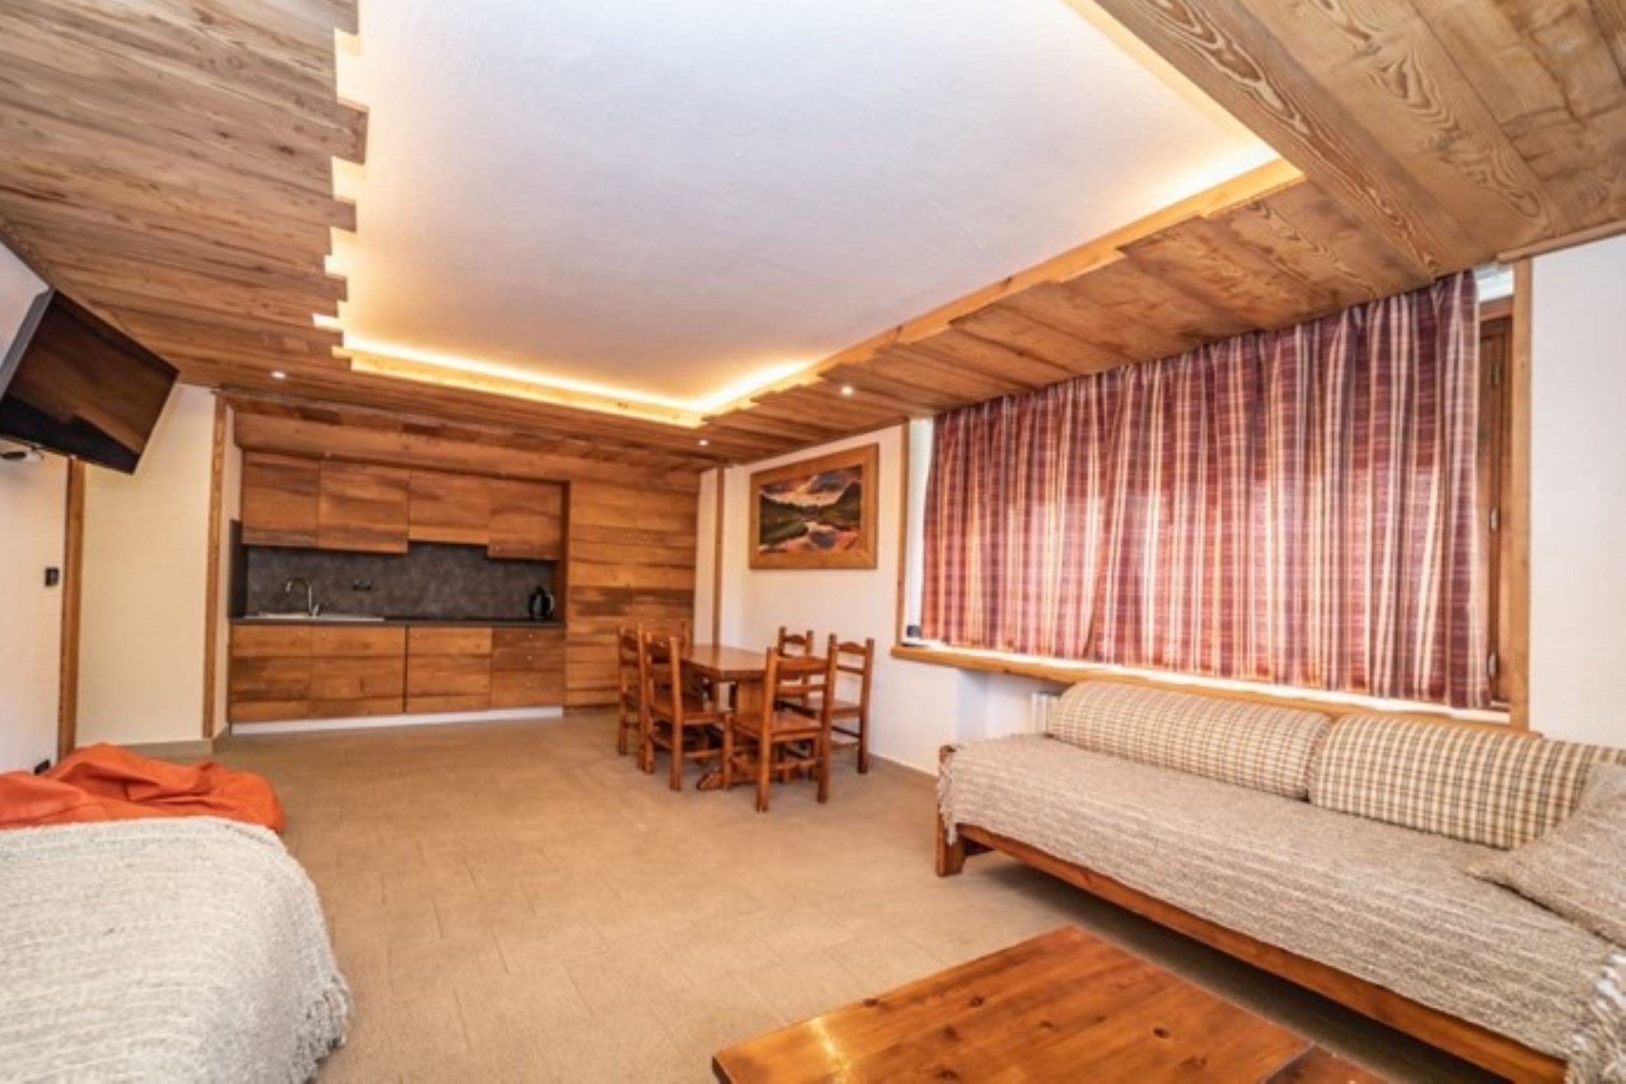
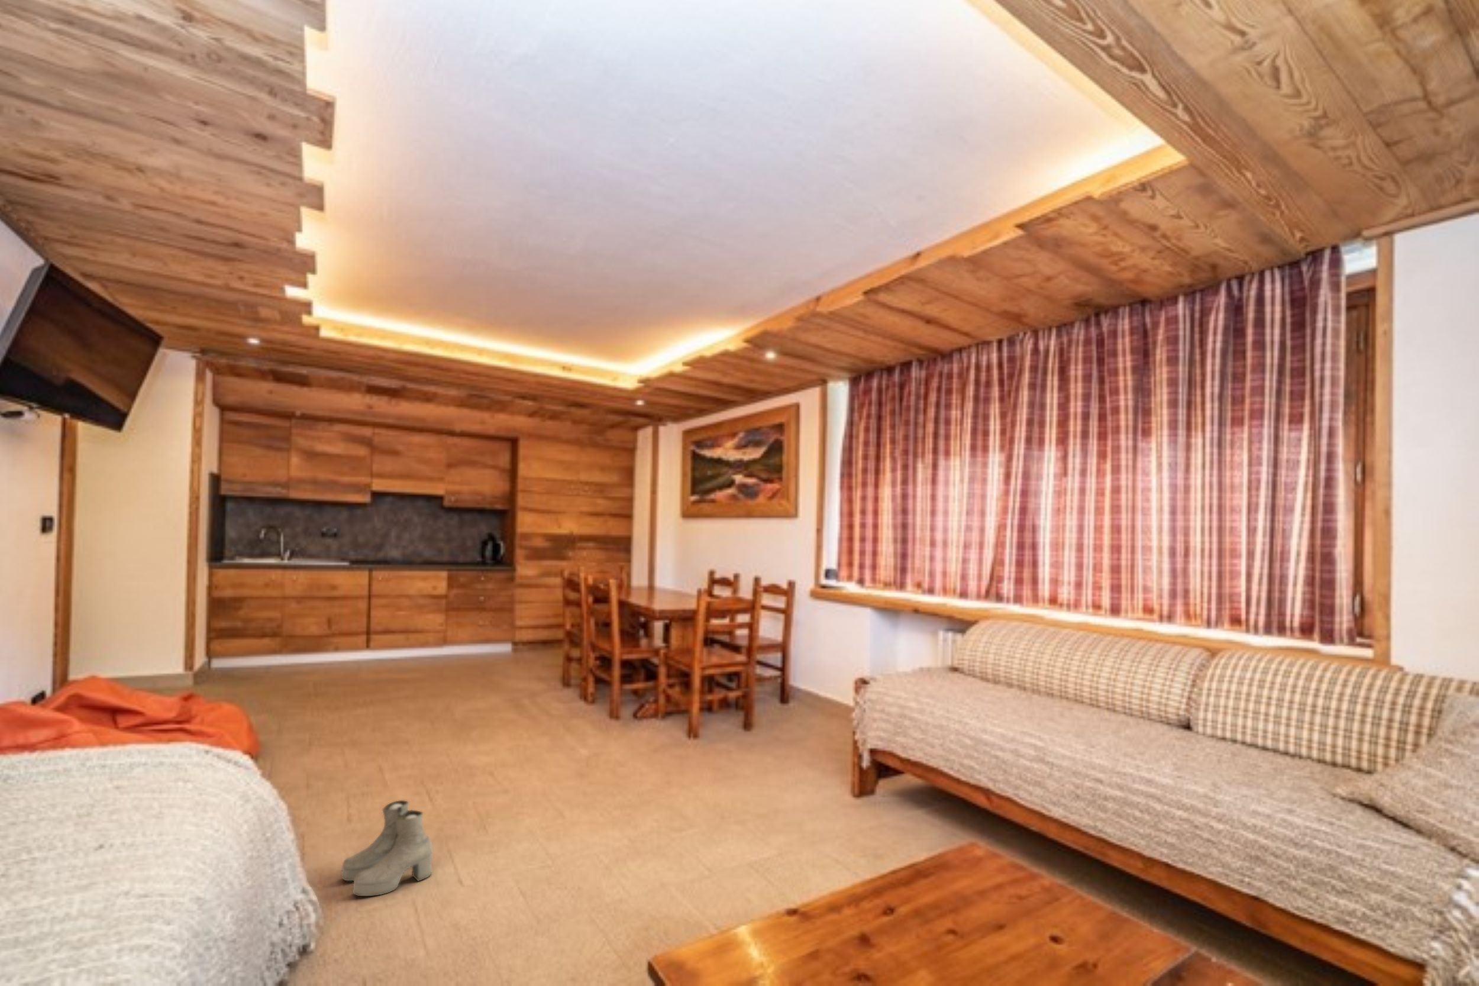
+ boots (388, 844)
